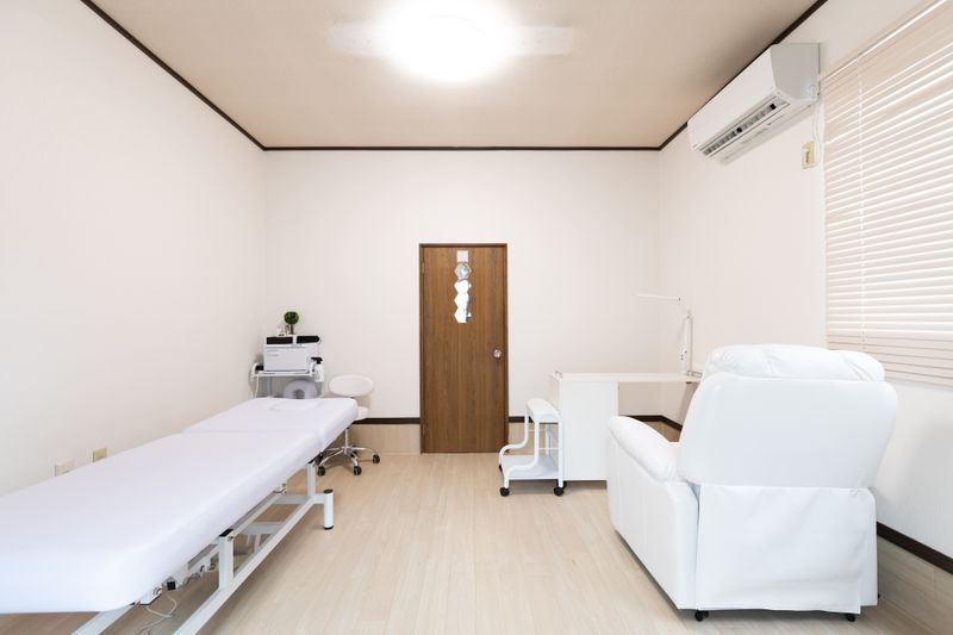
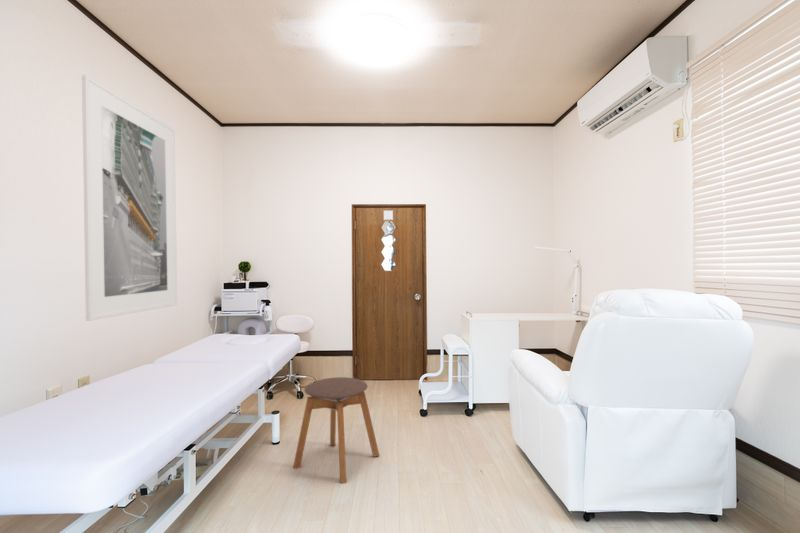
+ stool (335, 422)
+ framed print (137, 209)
